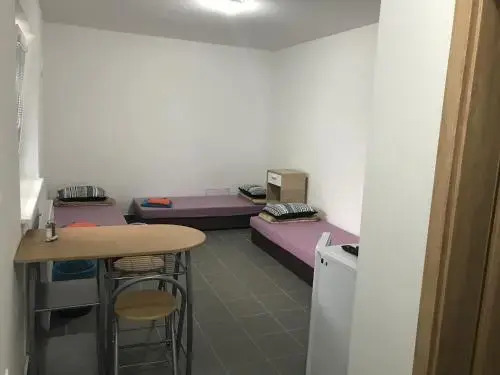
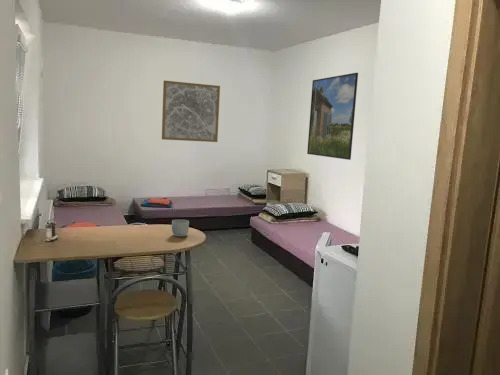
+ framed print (330, 117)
+ mug (179, 227)
+ wall art (191, 112)
